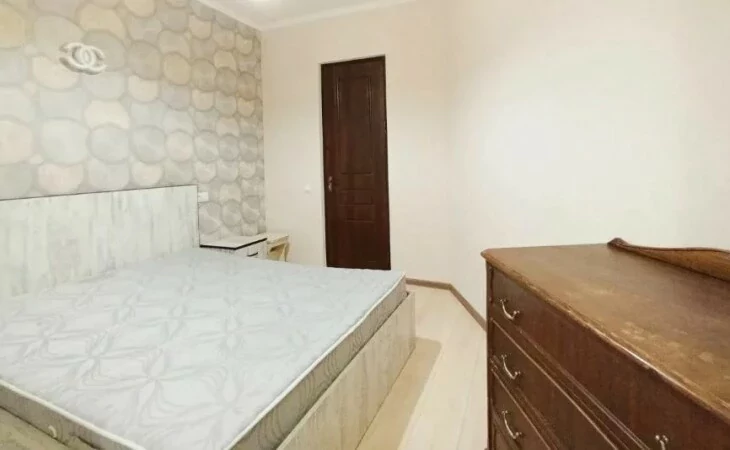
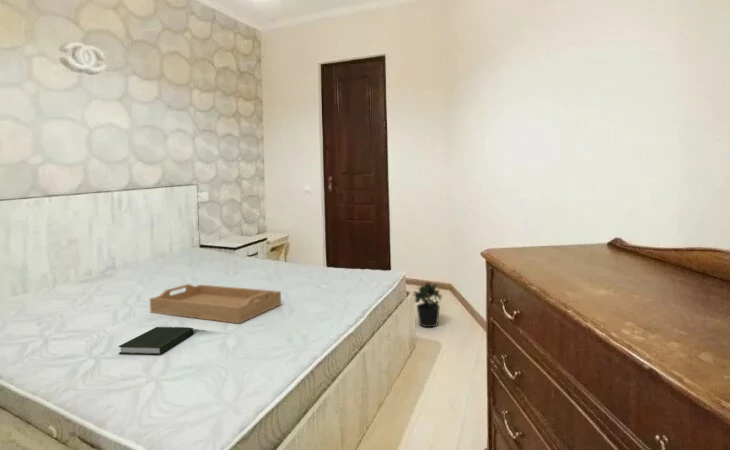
+ serving tray (217, 299)
+ potted plant (427, 303)
+ book (158, 339)
